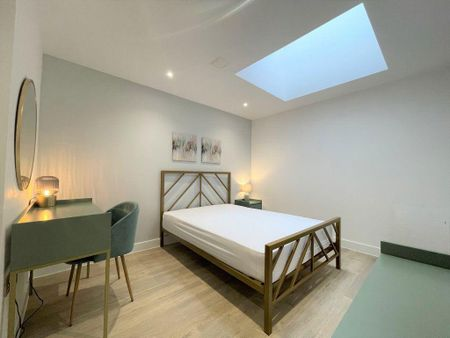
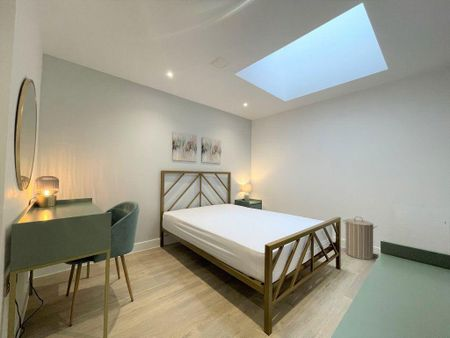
+ laundry hamper (358, 235)
